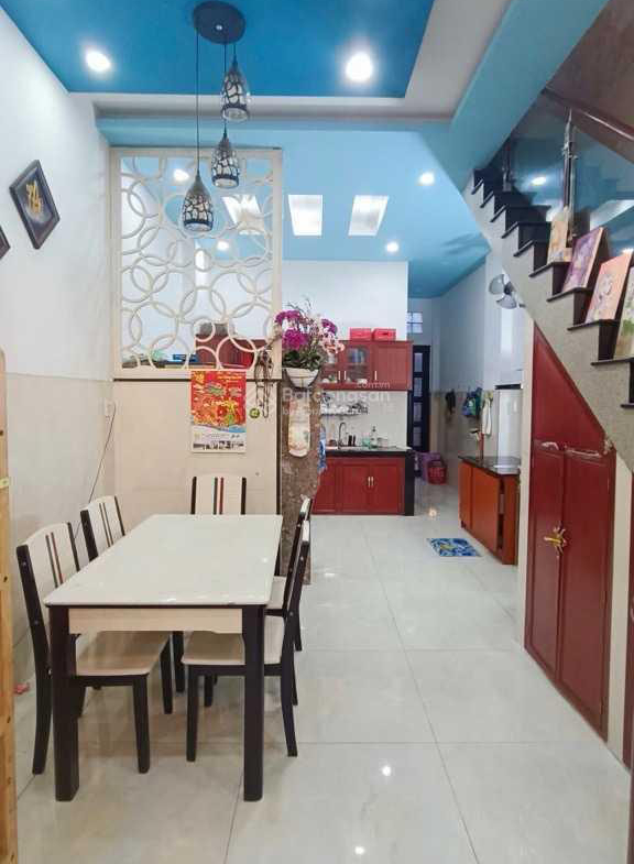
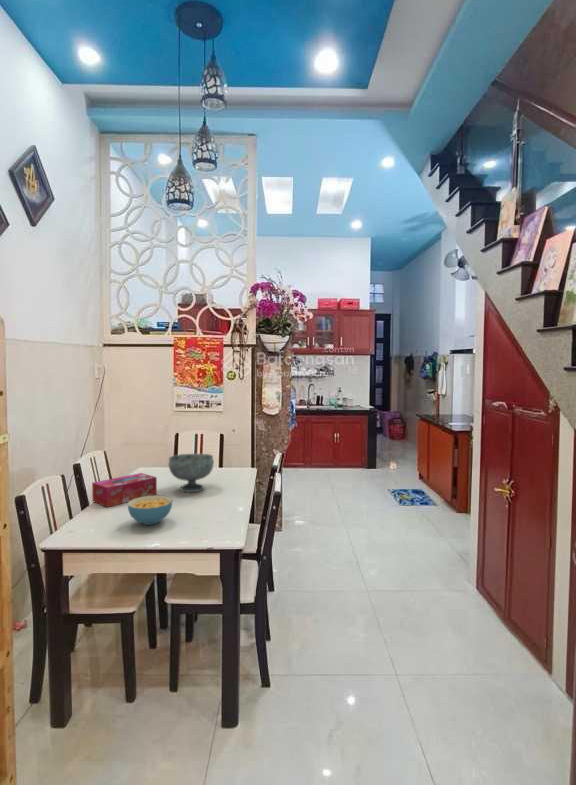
+ decorative bowl (191, 472)
+ cereal bowl (150, 512)
+ tissue box (125, 488)
